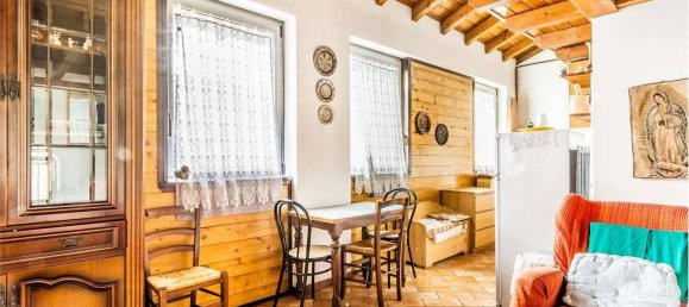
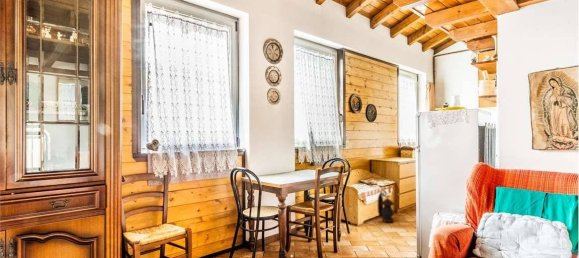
+ lantern (386, 206)
